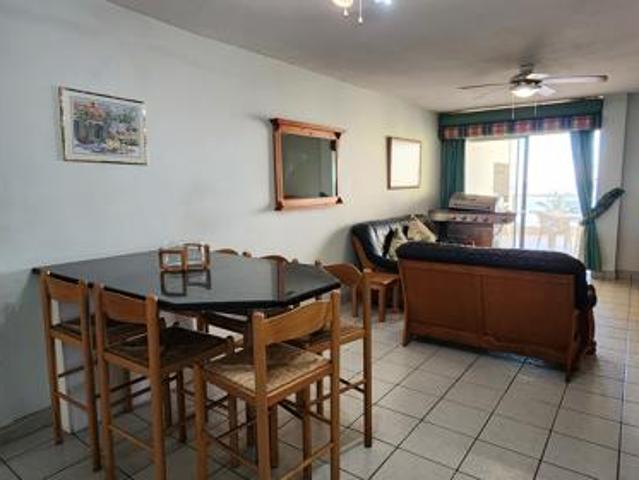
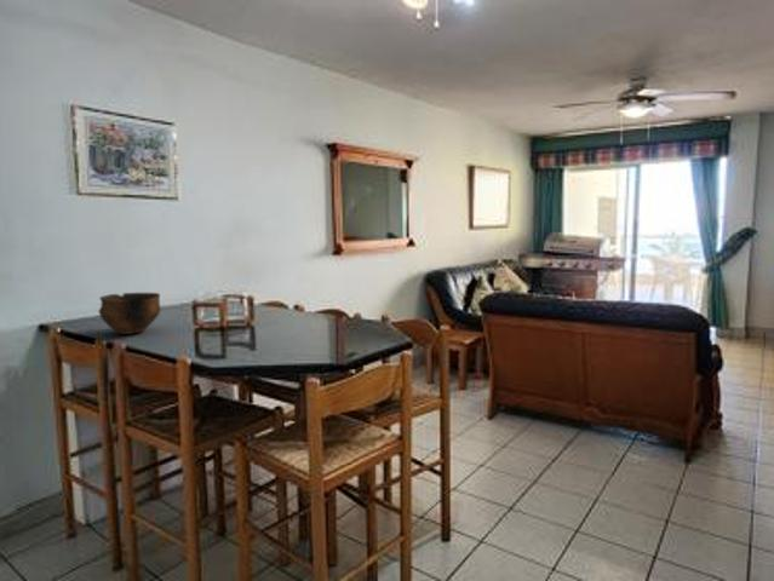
+ bowl (131, 313)
